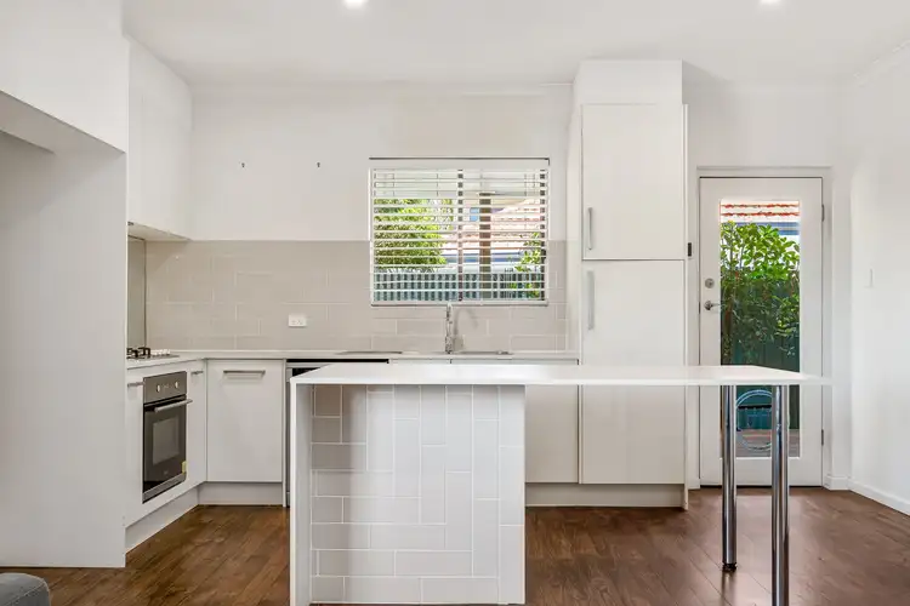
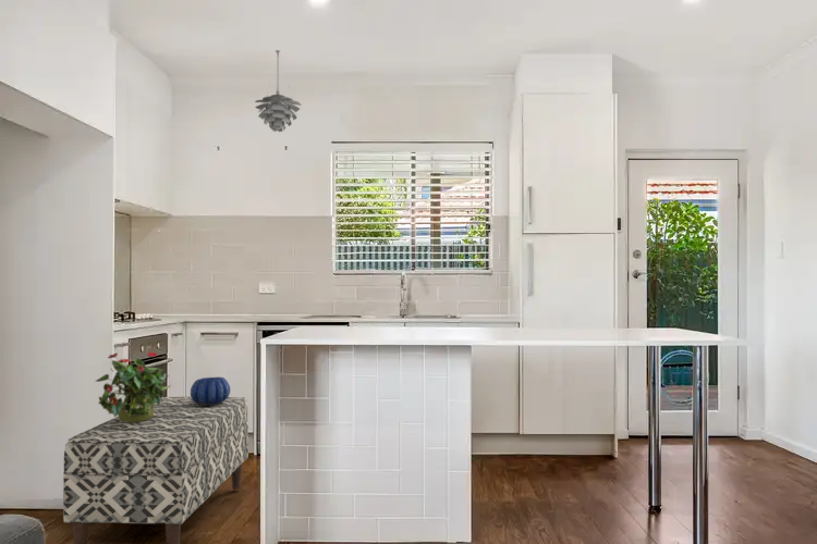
+ decorative bowl (210, 390)
+ potted plant (136, 386)
+ pendant light (278, 90)
+ bench (169, 466)
